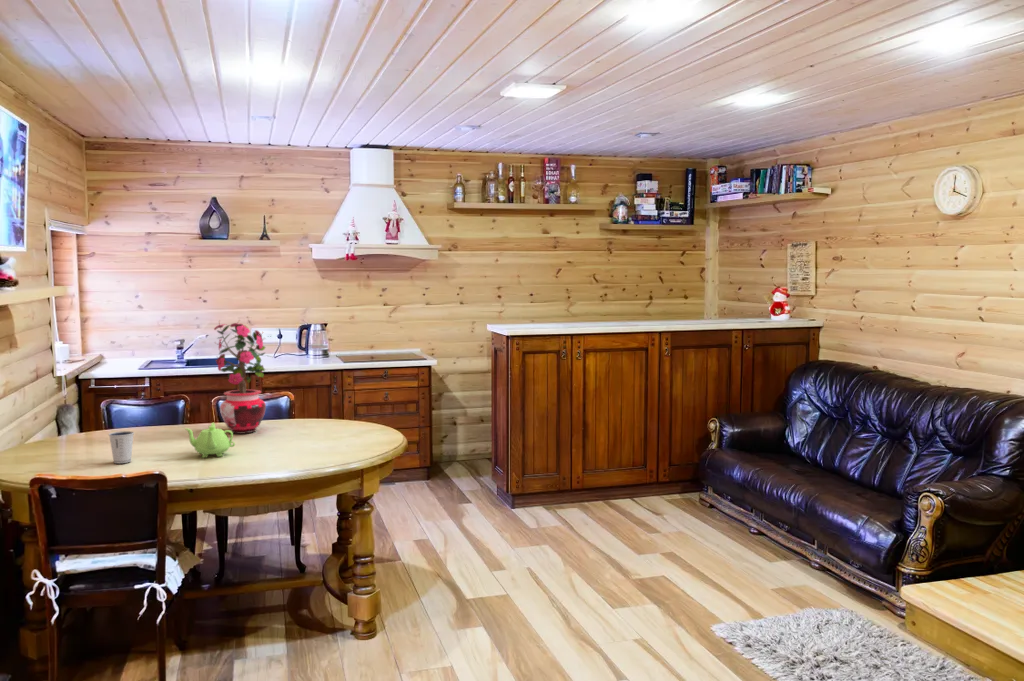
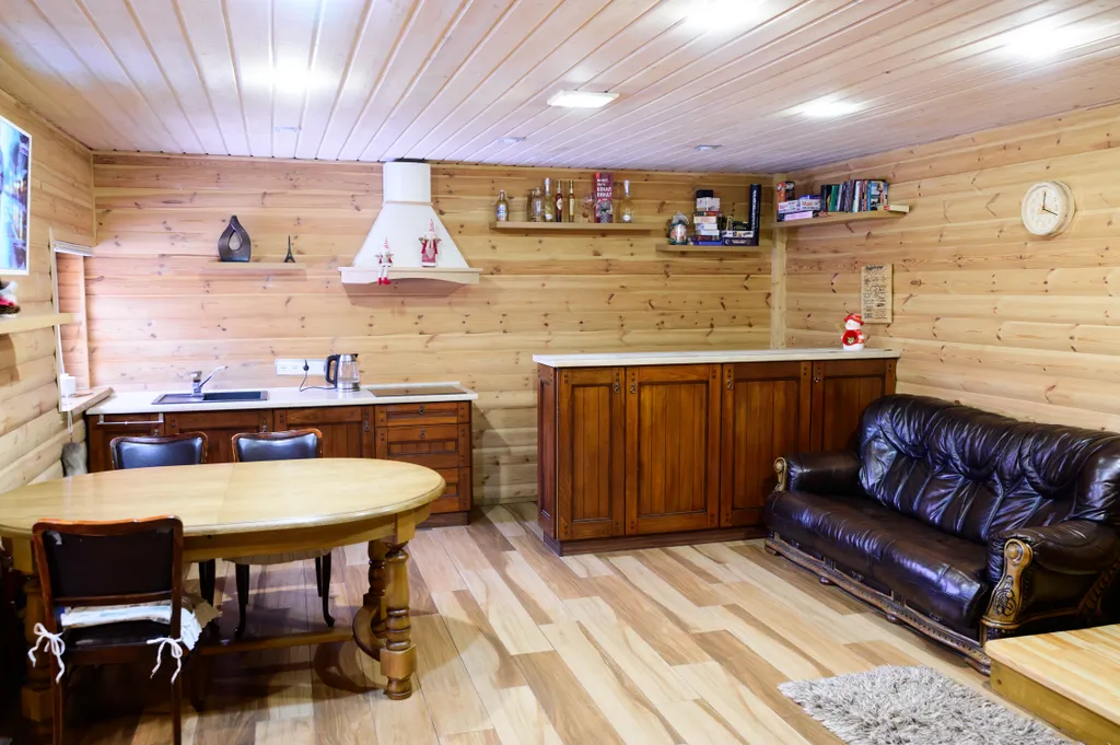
- teapot (210, 440)
- potted flower (245, 374)
- dixie cup (121, 447)
